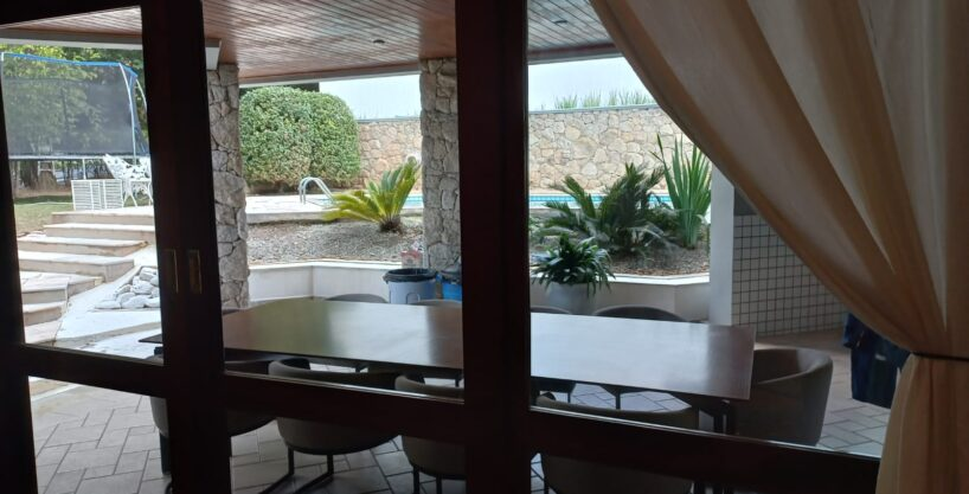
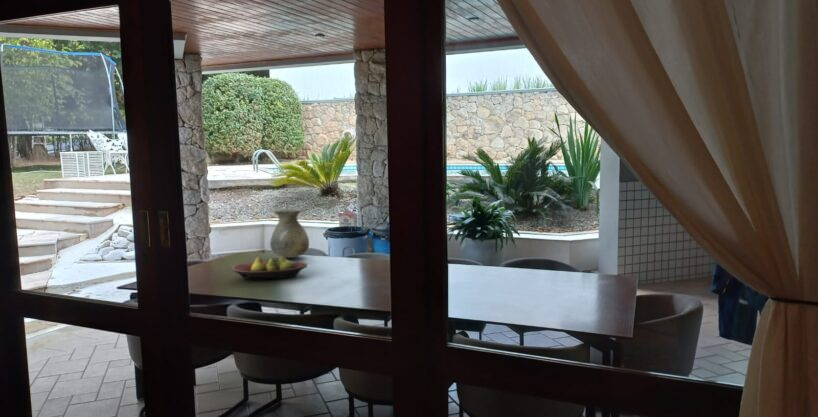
+ fruit bowl (270, 267)
+ vase (289, 233)
